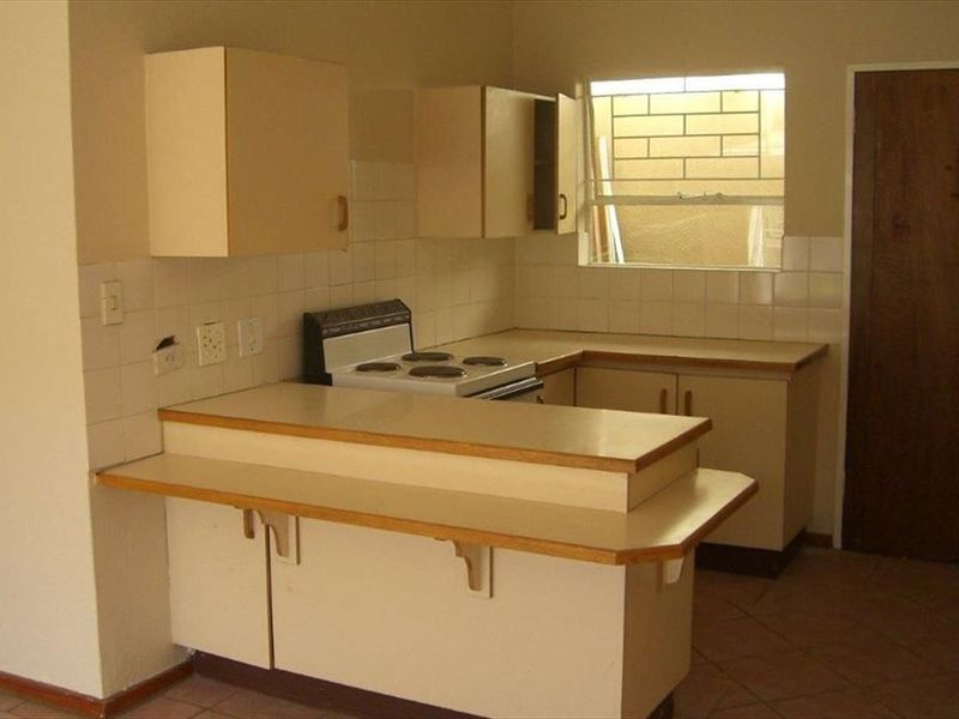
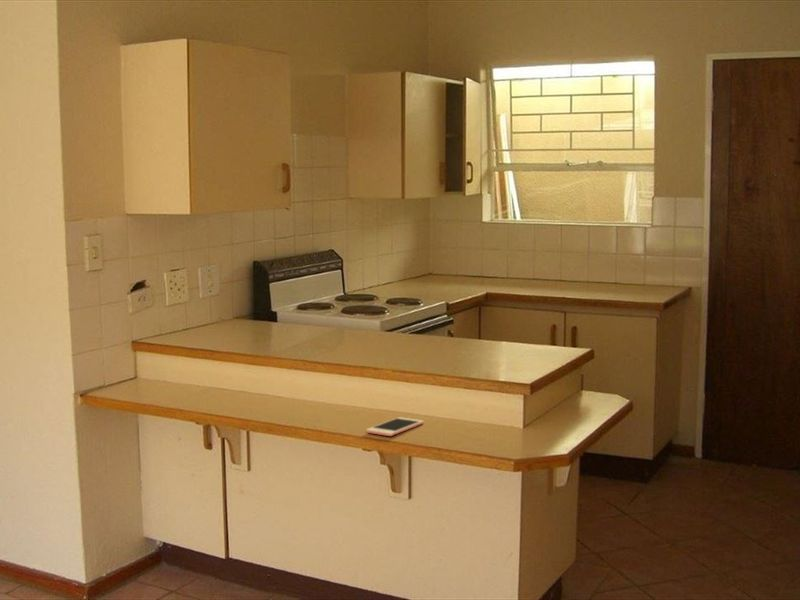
+ cell phone (395, 426)
